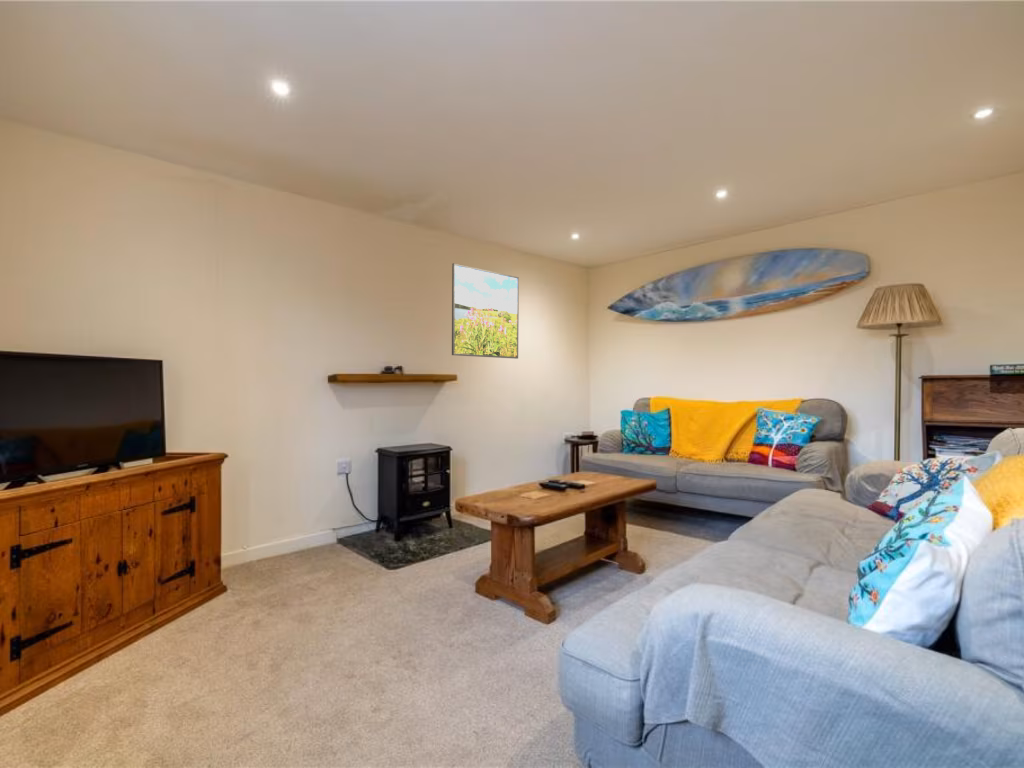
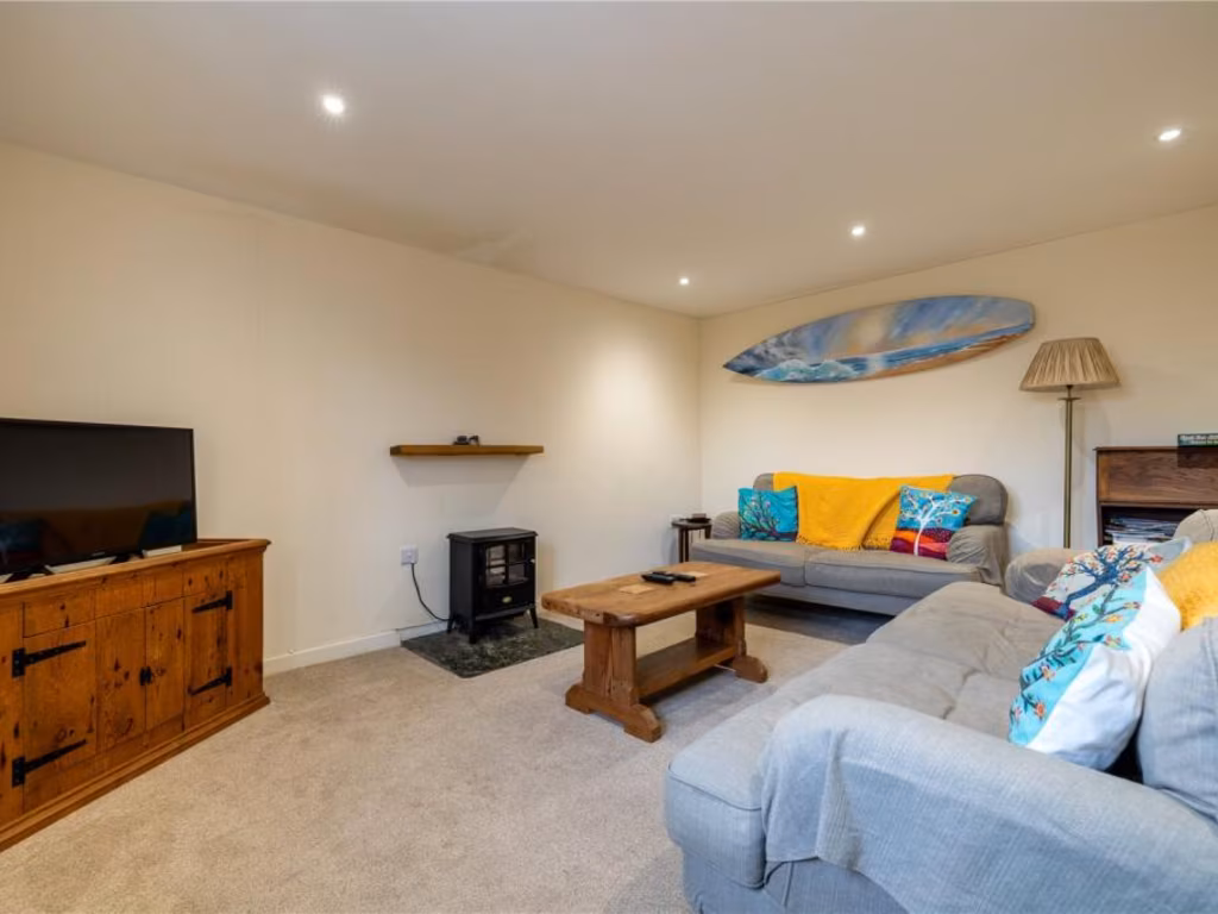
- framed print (487, 313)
